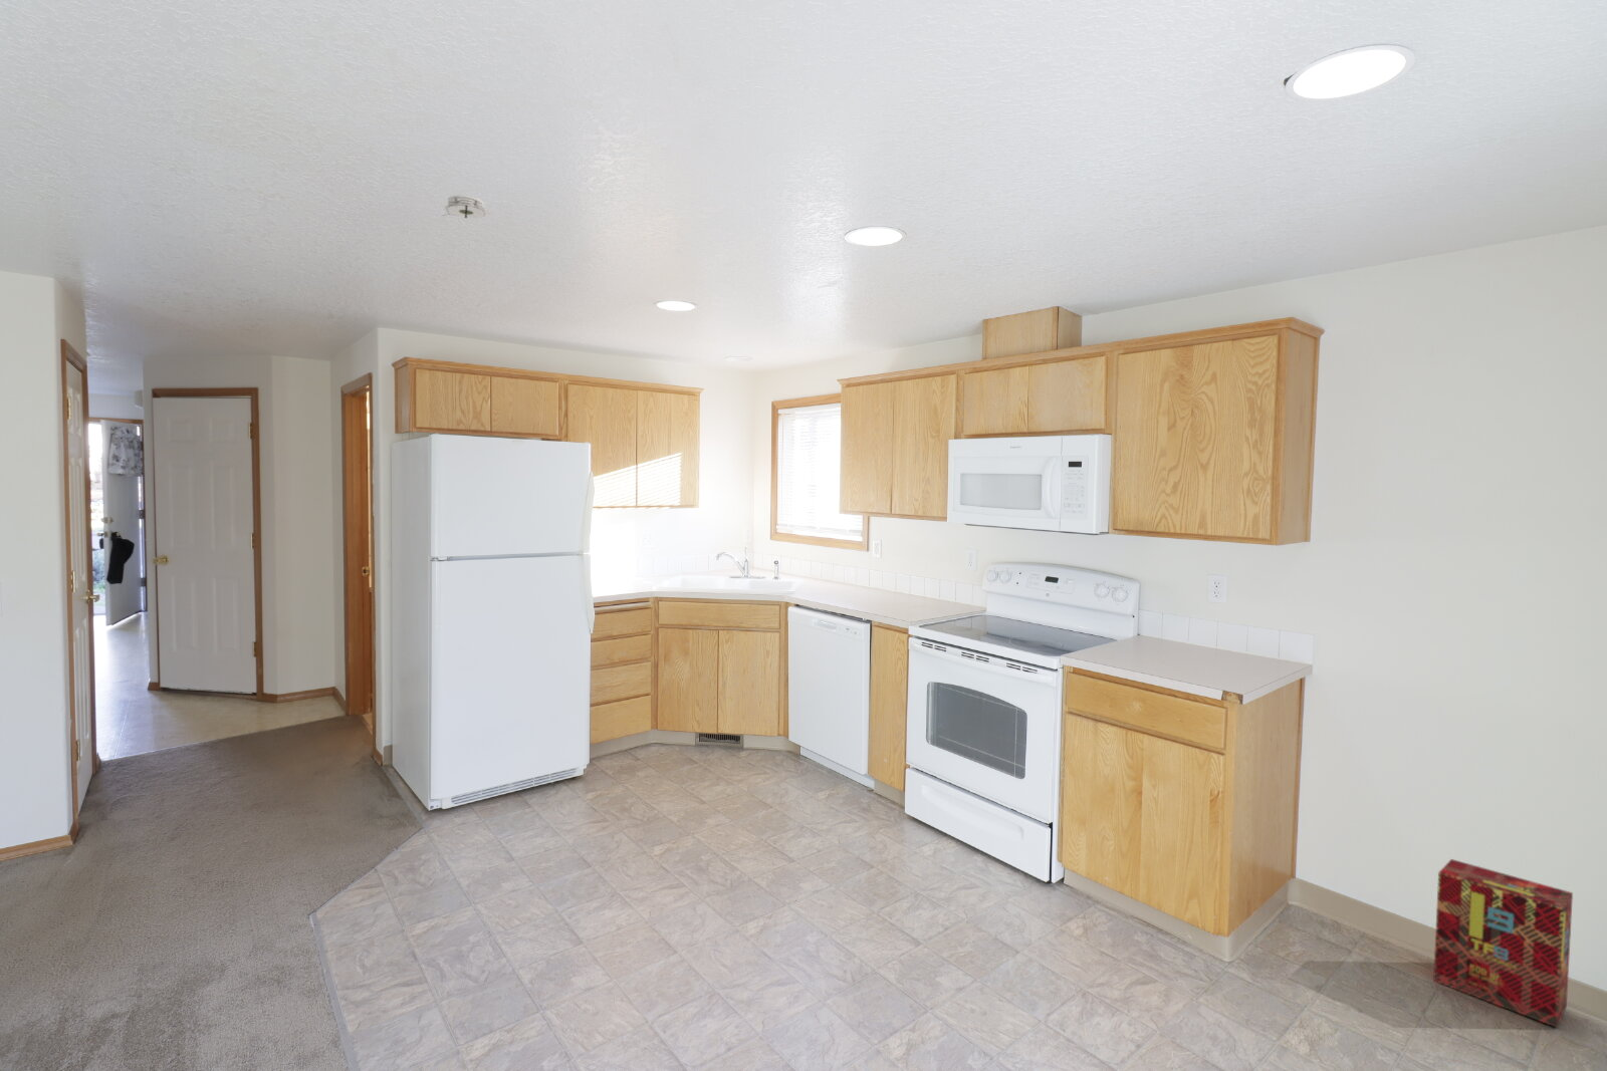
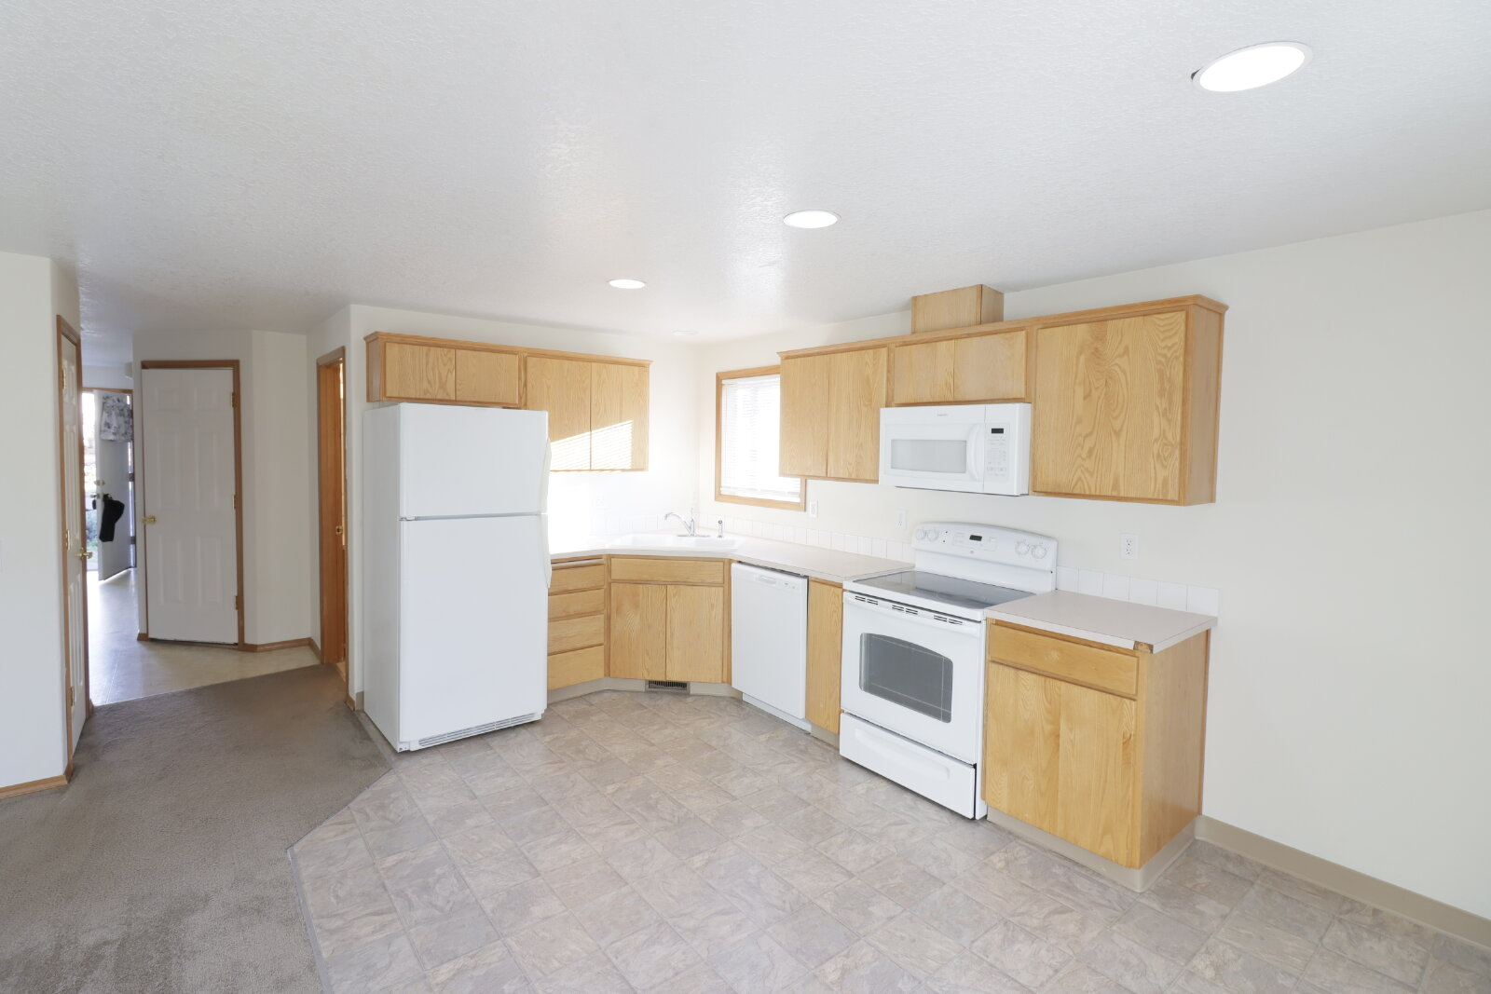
- smoke detector (464, 207)
- product box (1501, 937)
